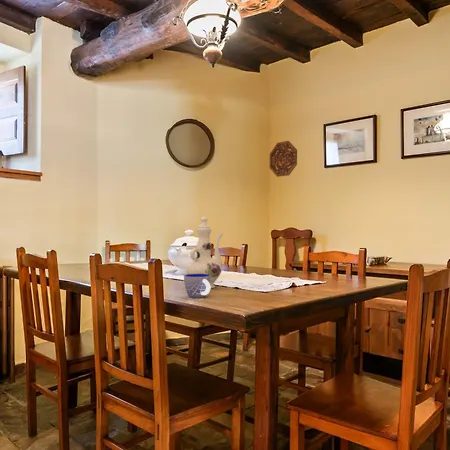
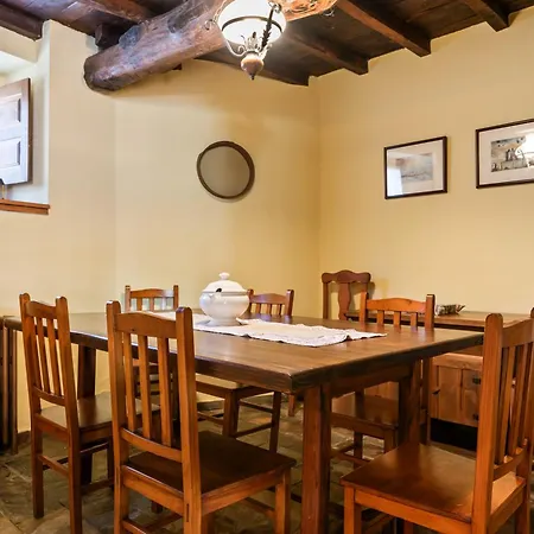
- cup (199, 286)
- decorative platter (283, 159)
- chinaware (207, 251)
